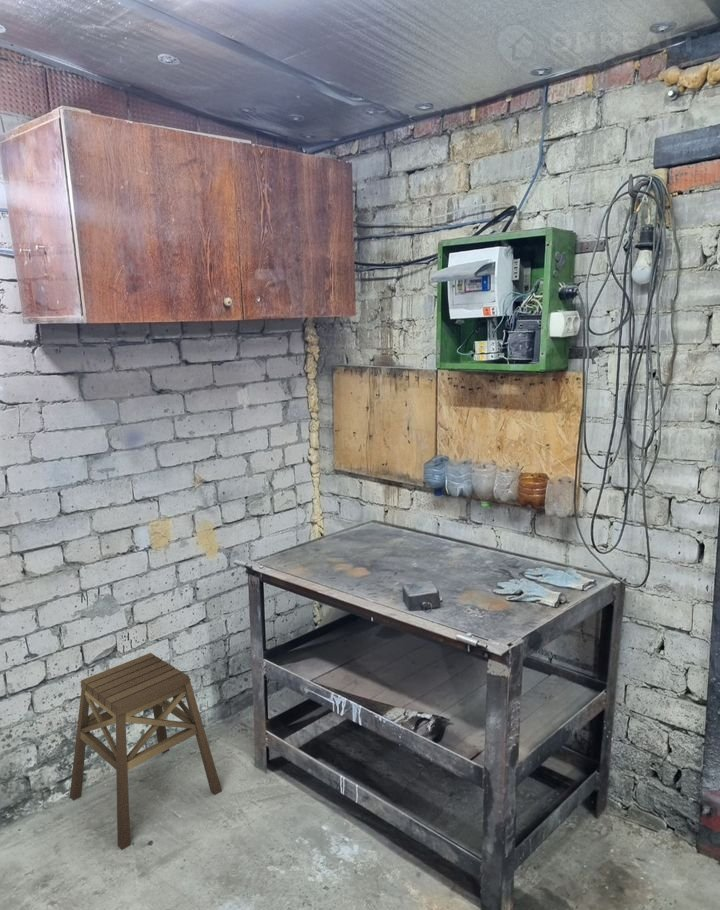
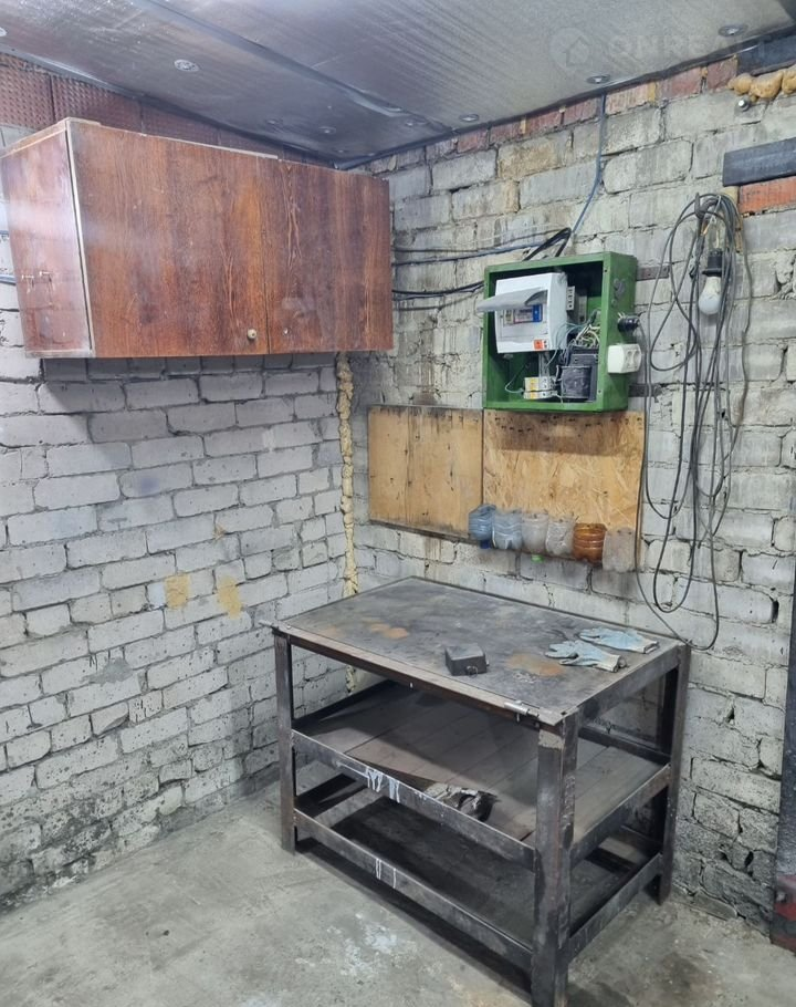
- stool (142, 737)
